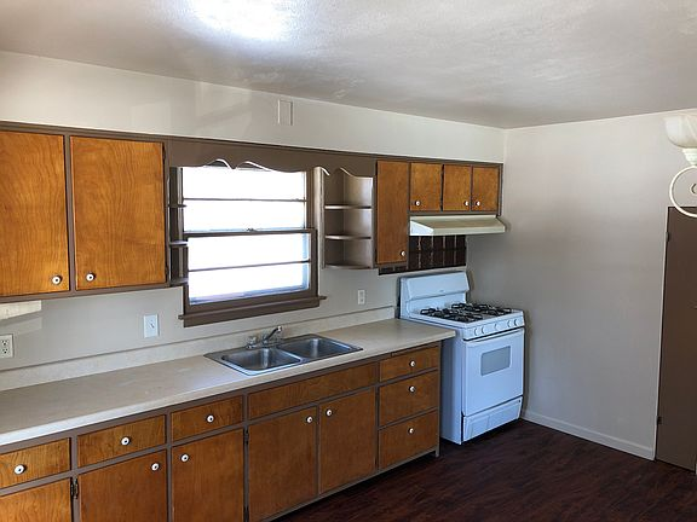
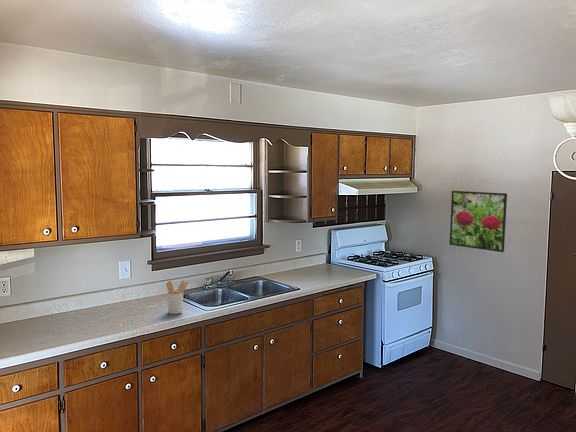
+ utensil holder (178, 296)
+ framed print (477, 220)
